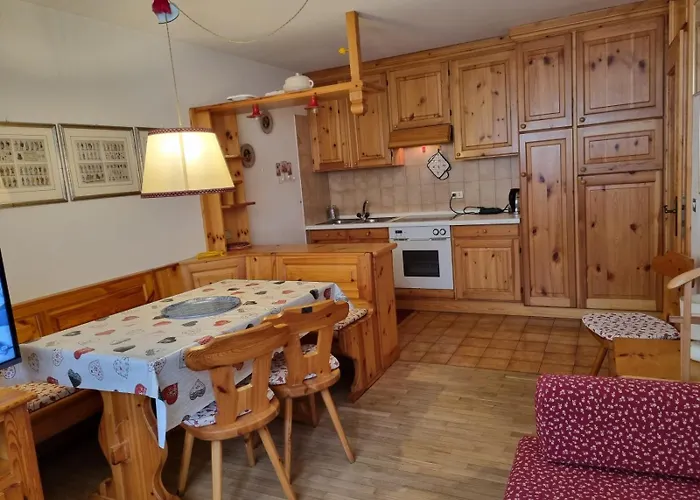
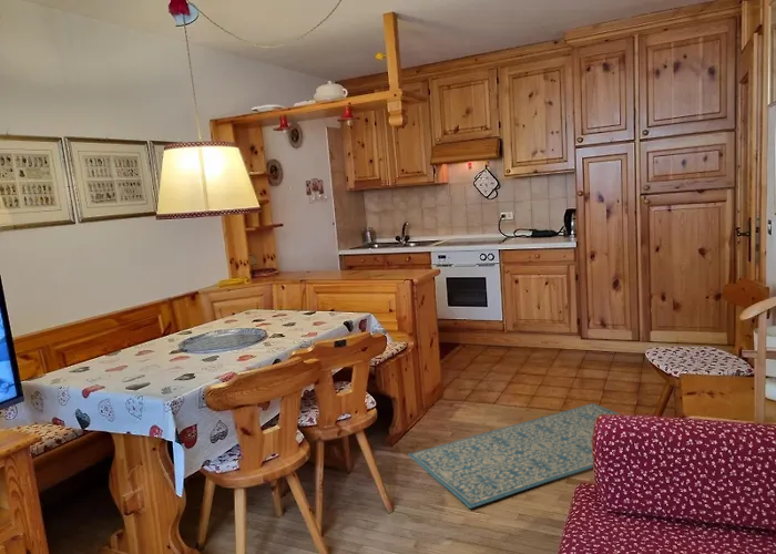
+ rug (542, 445)
